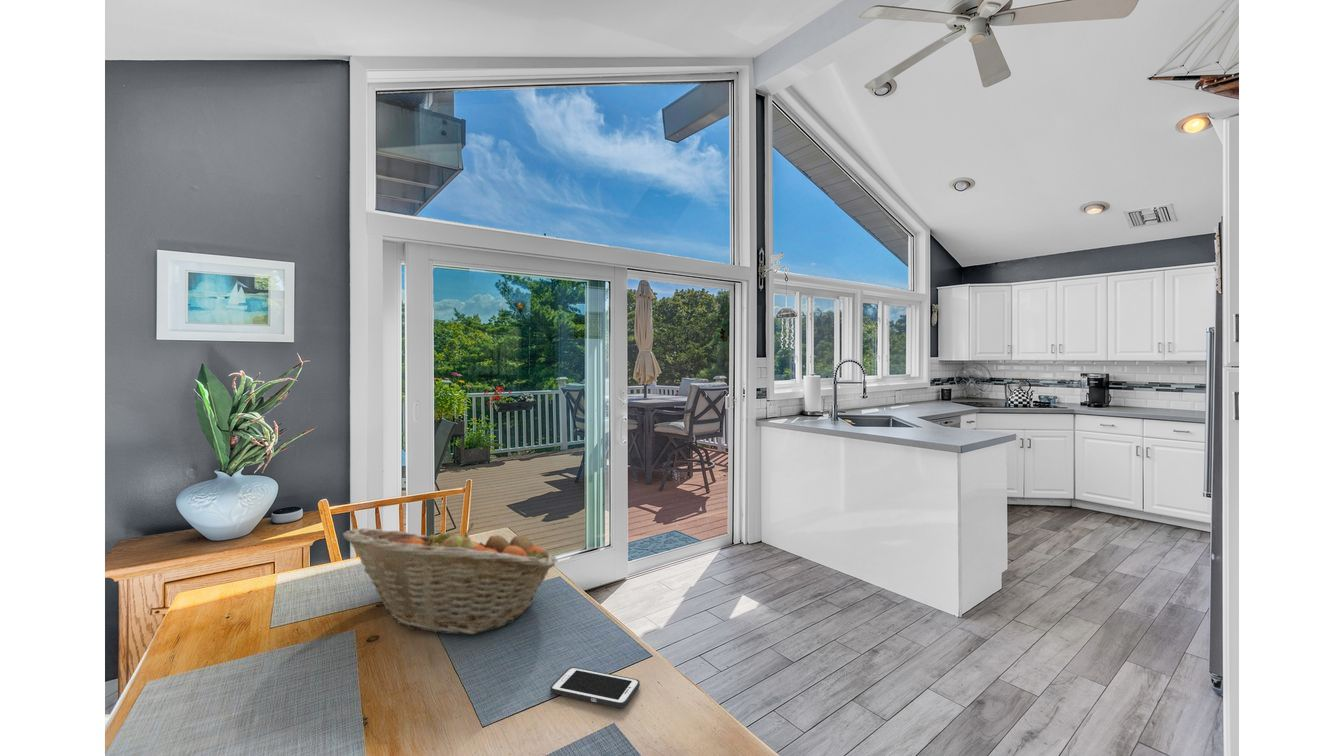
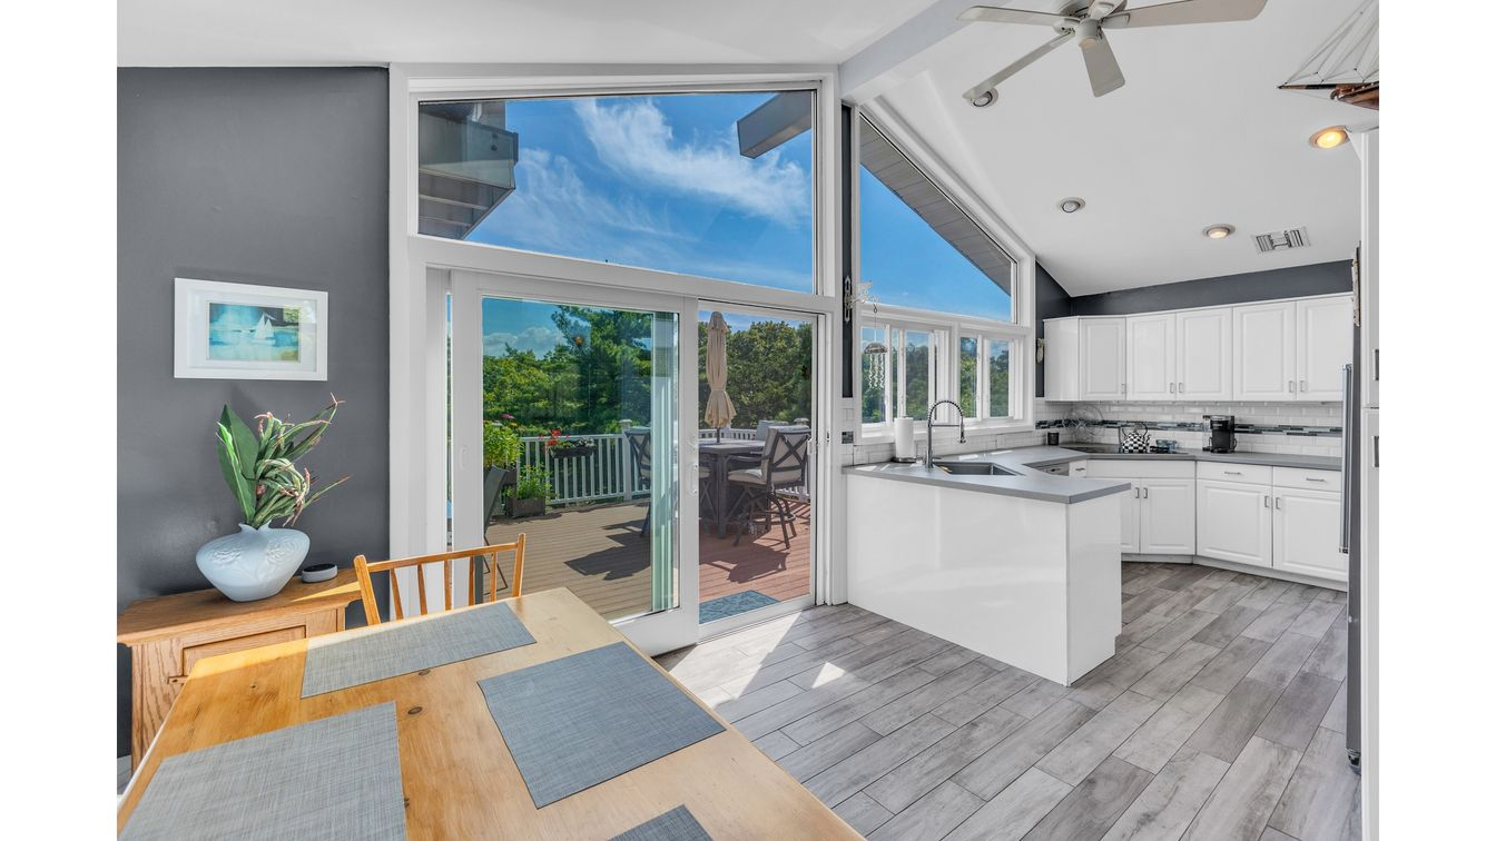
- cell phone (595, 686)
- fruit basket (453, 563)
